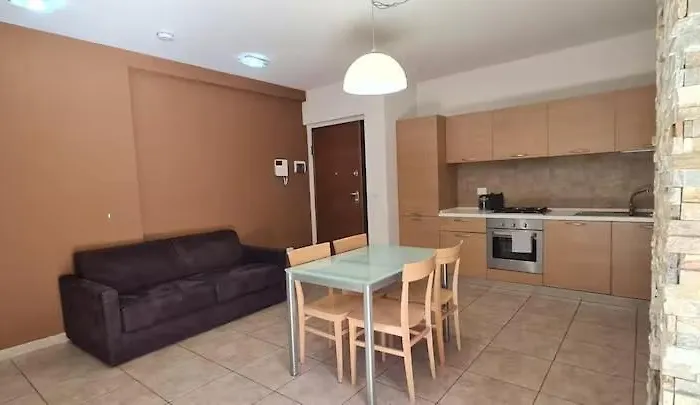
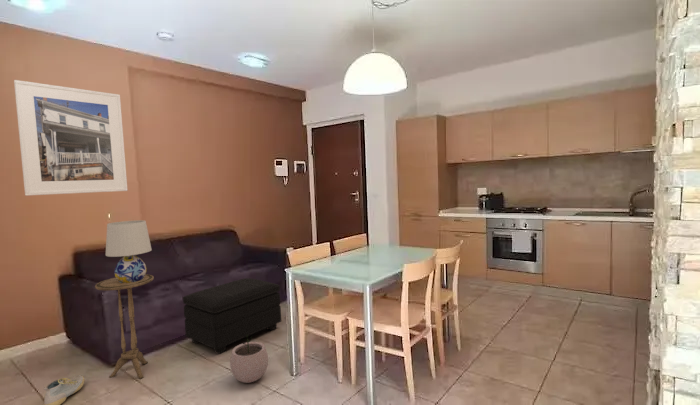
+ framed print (76, 141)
+ table lamp (129, 251)
+ plant pot (249, 357)
+ side table (130, 325)
+ footstool (234, 311)
+ shoe (64, 385)
